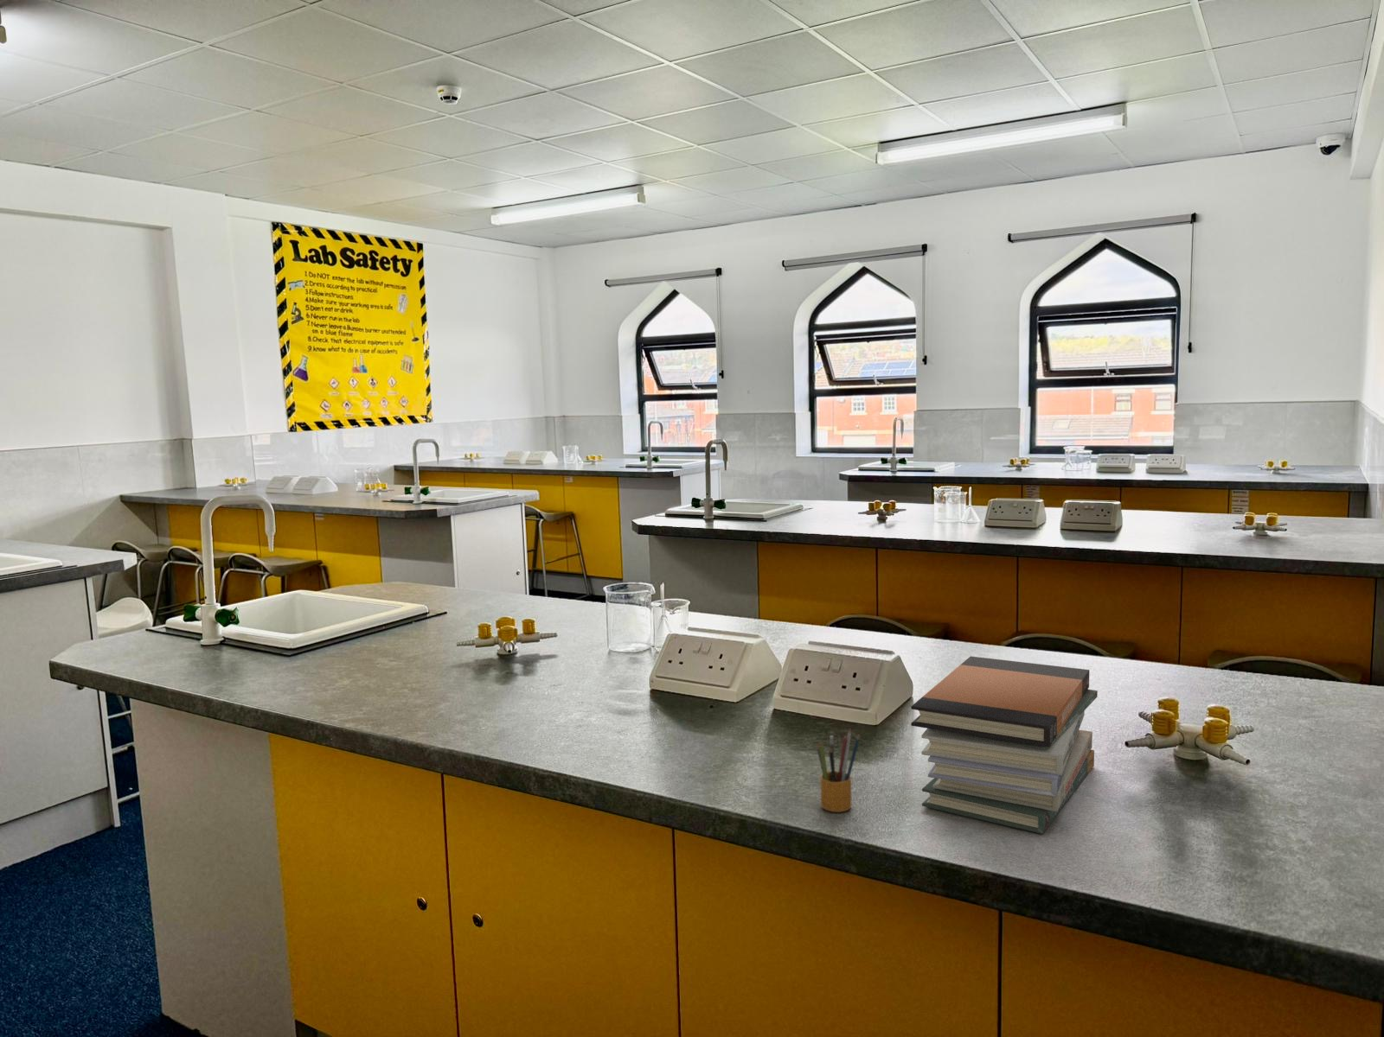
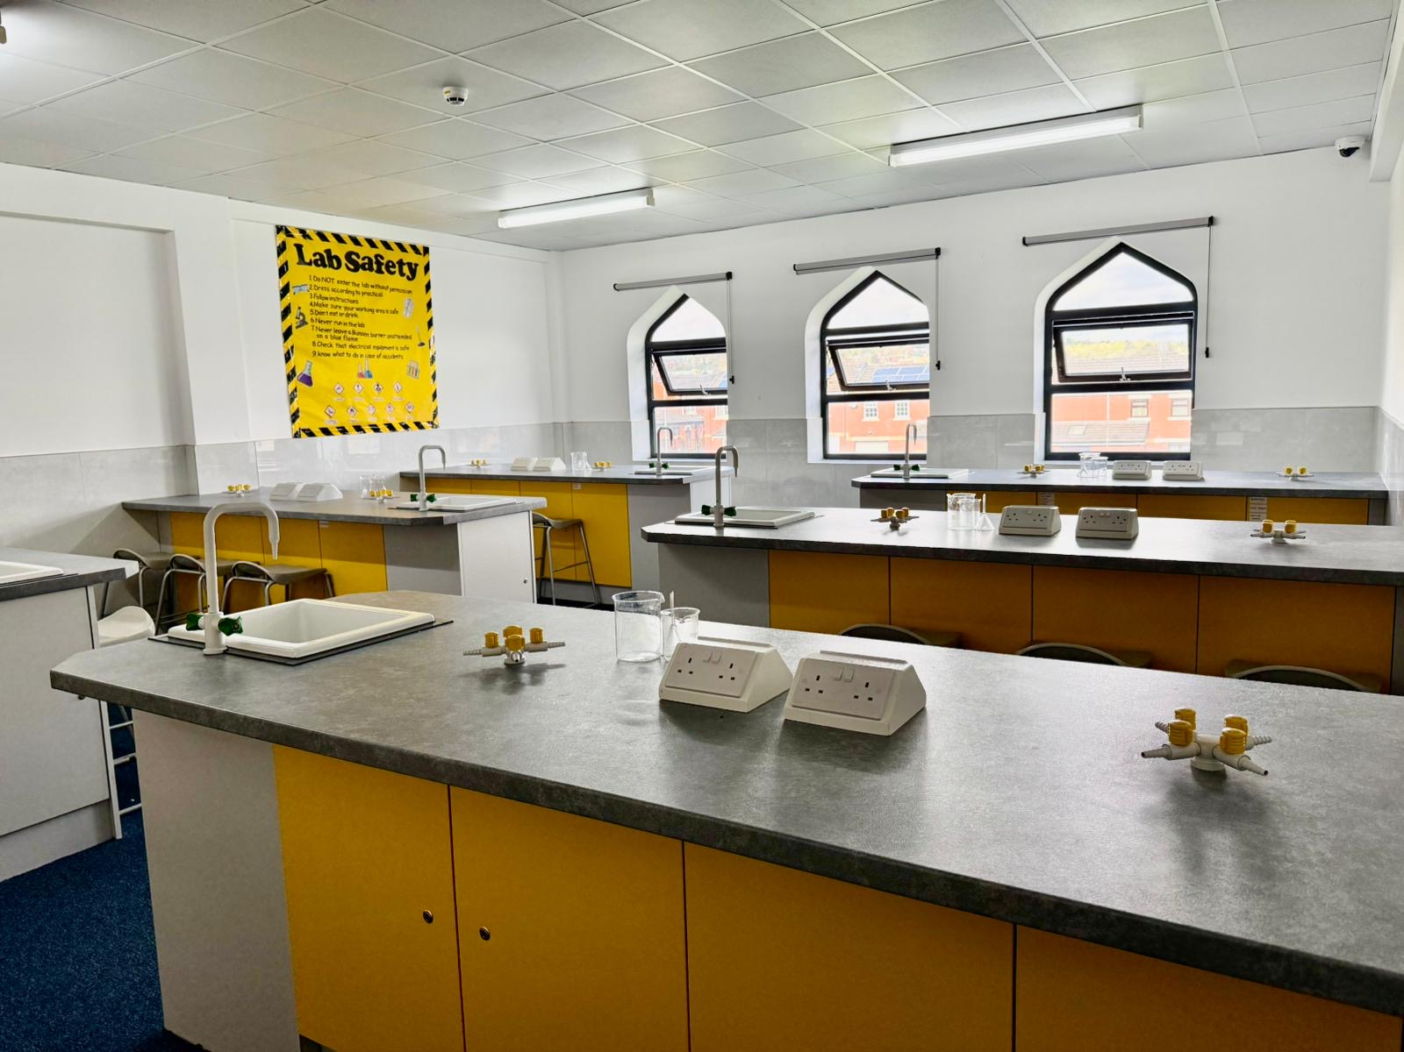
- book stack (1008, 736)
- pencil box (836, 771)
